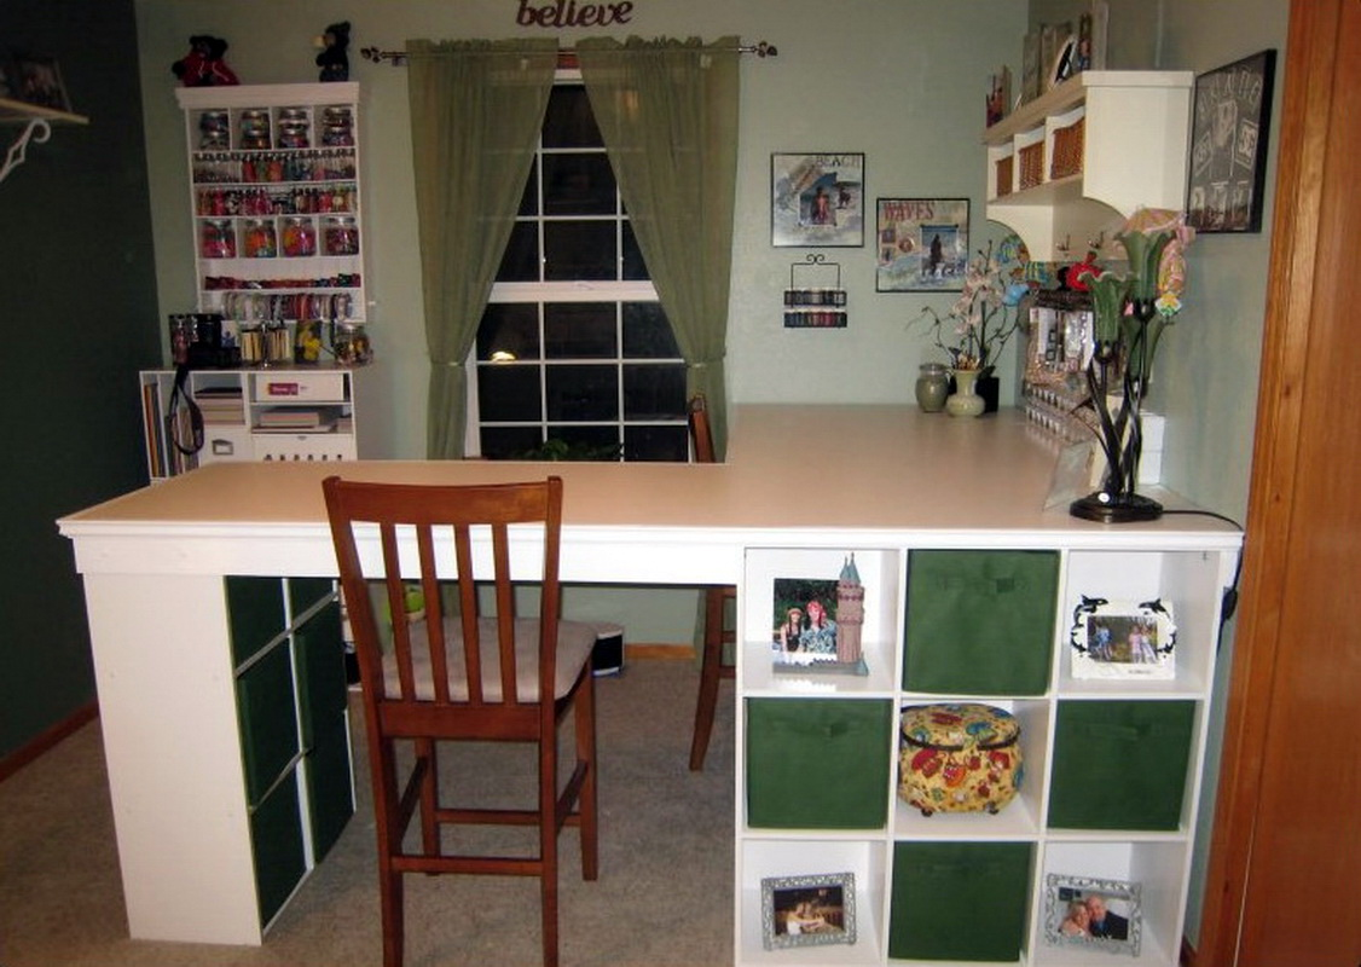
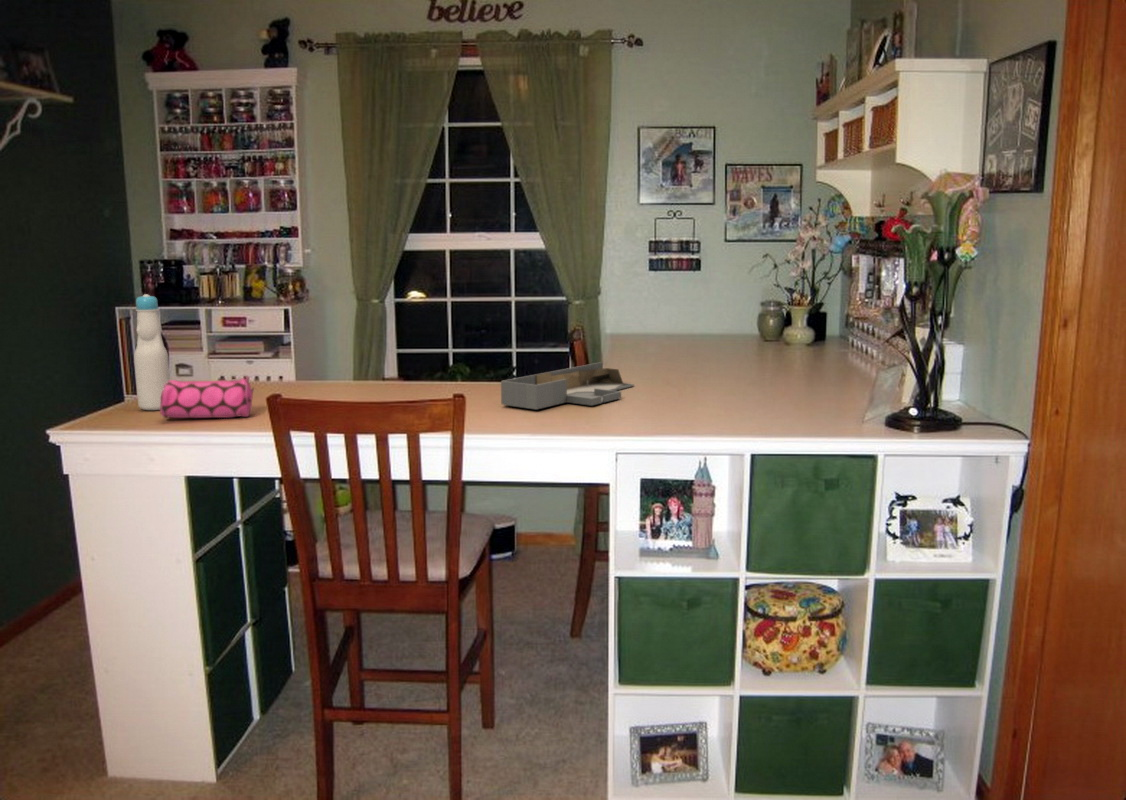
+ desk organizer (583, 385)
+ pencil case (207, 397)
+ bottle (150, 351)
